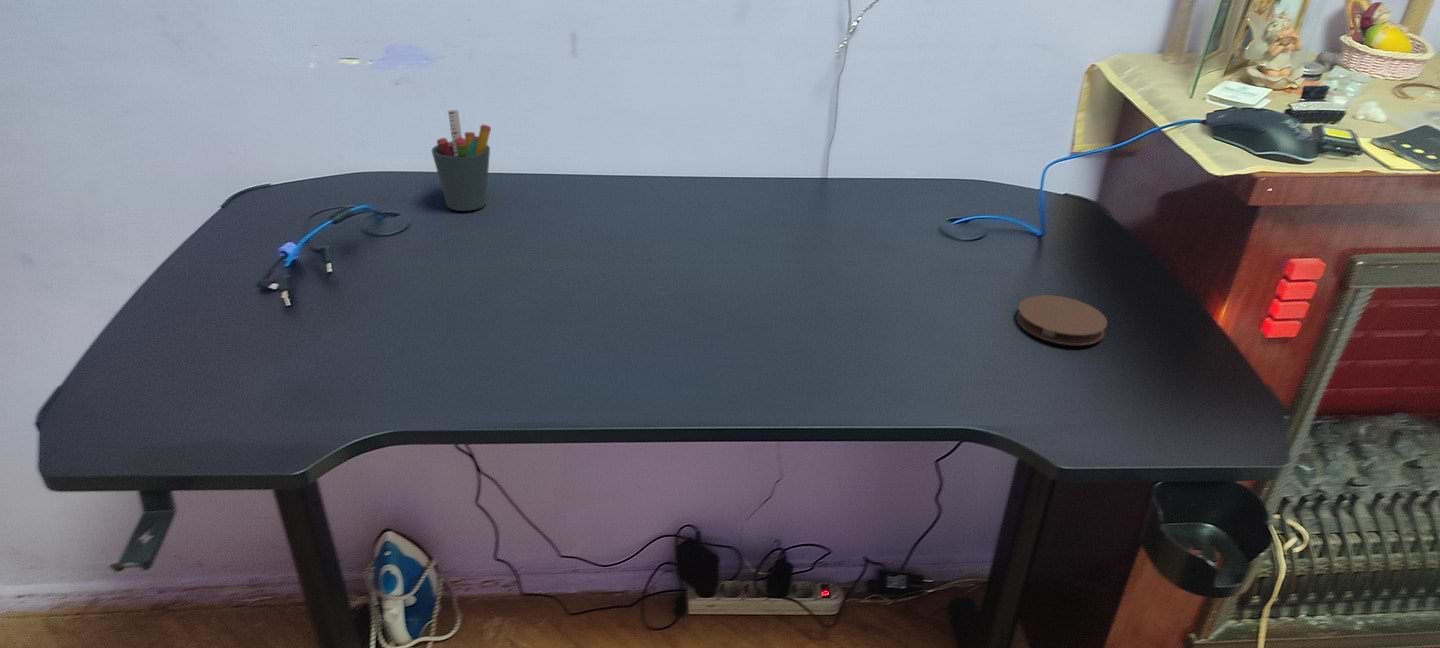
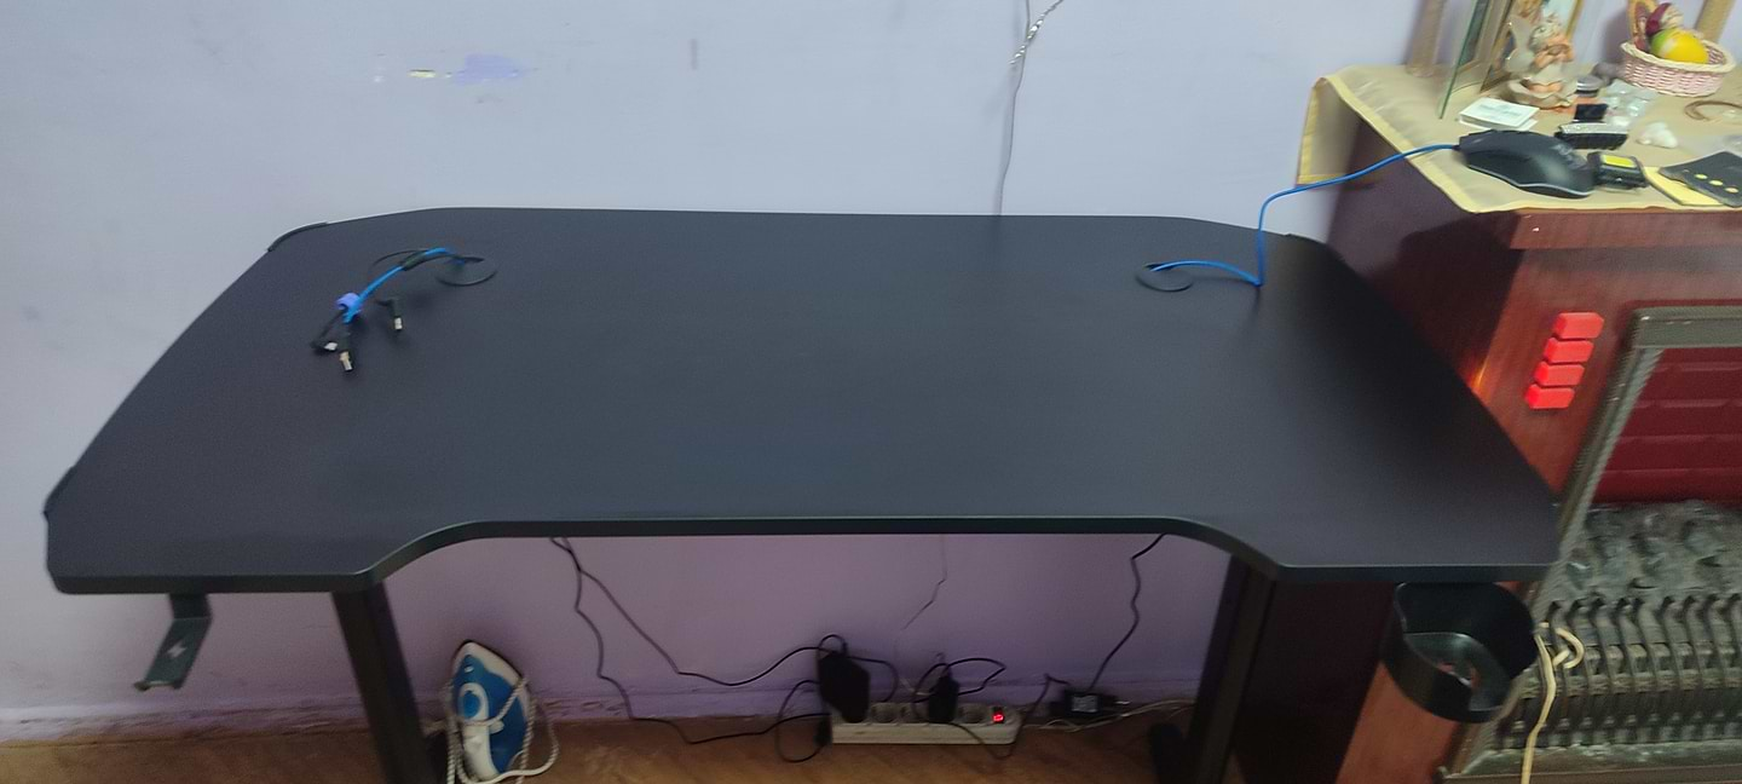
- pen holder (463, 161)
- coaster (1061, 319)
